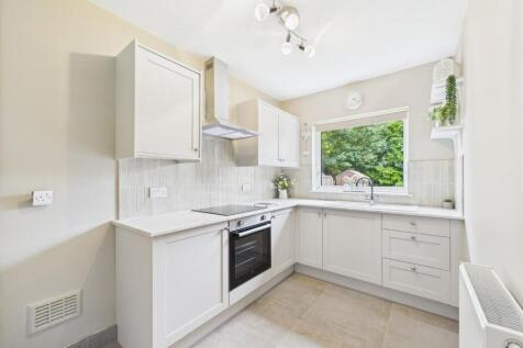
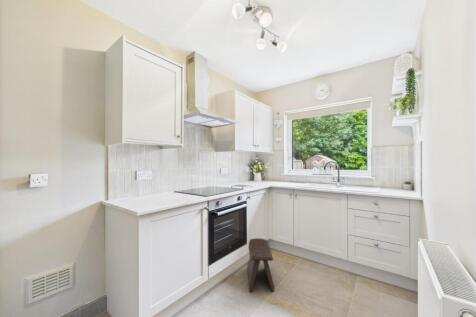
+ stool (259, 262)
